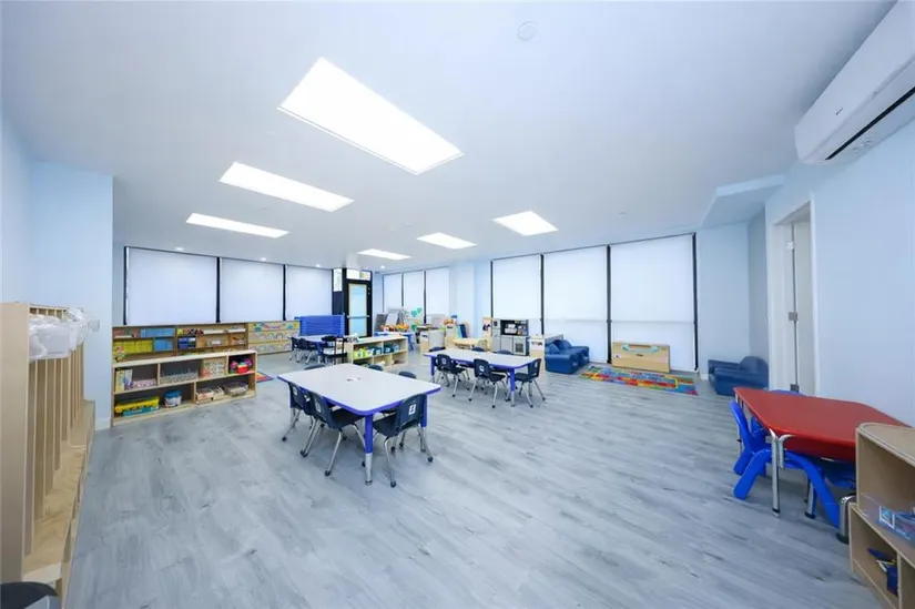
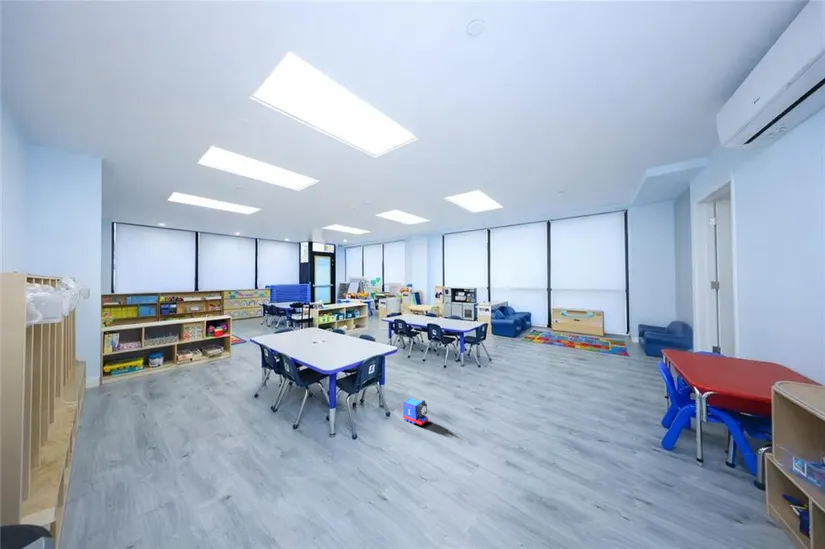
+ toy train (415, 409)
